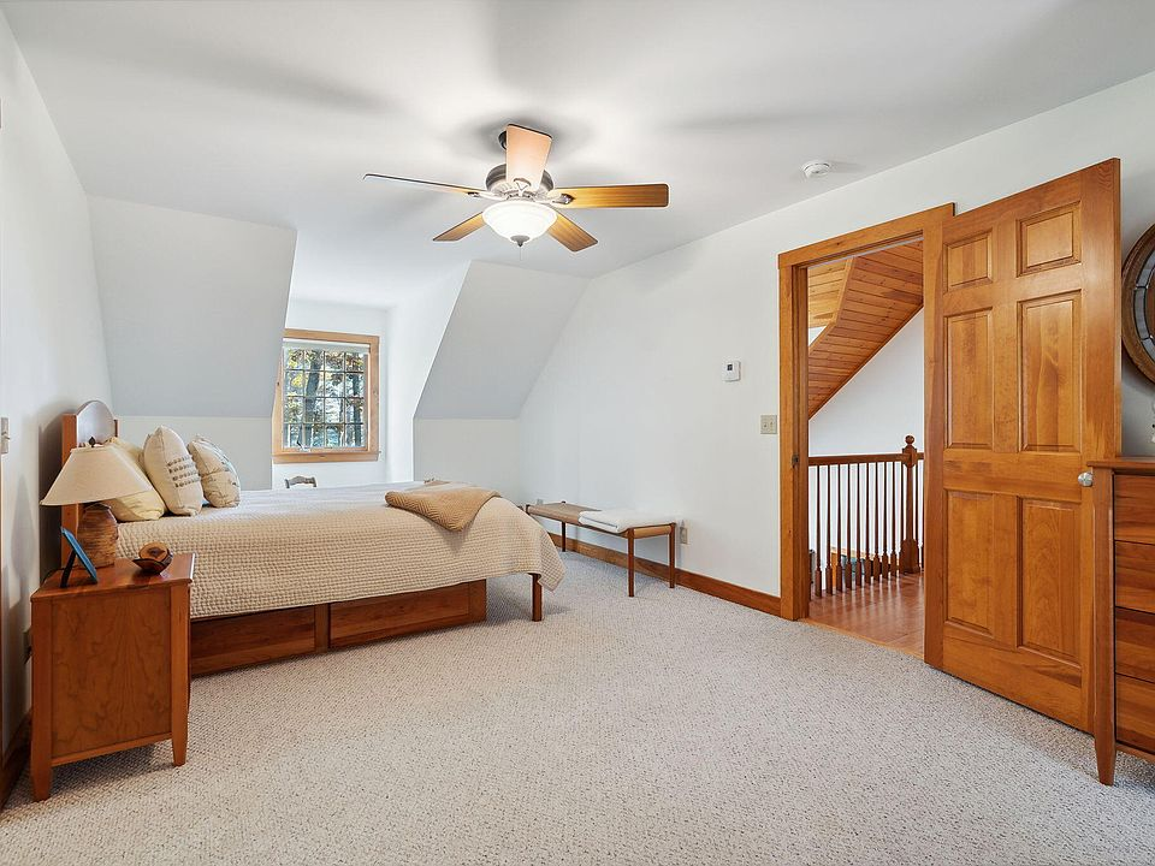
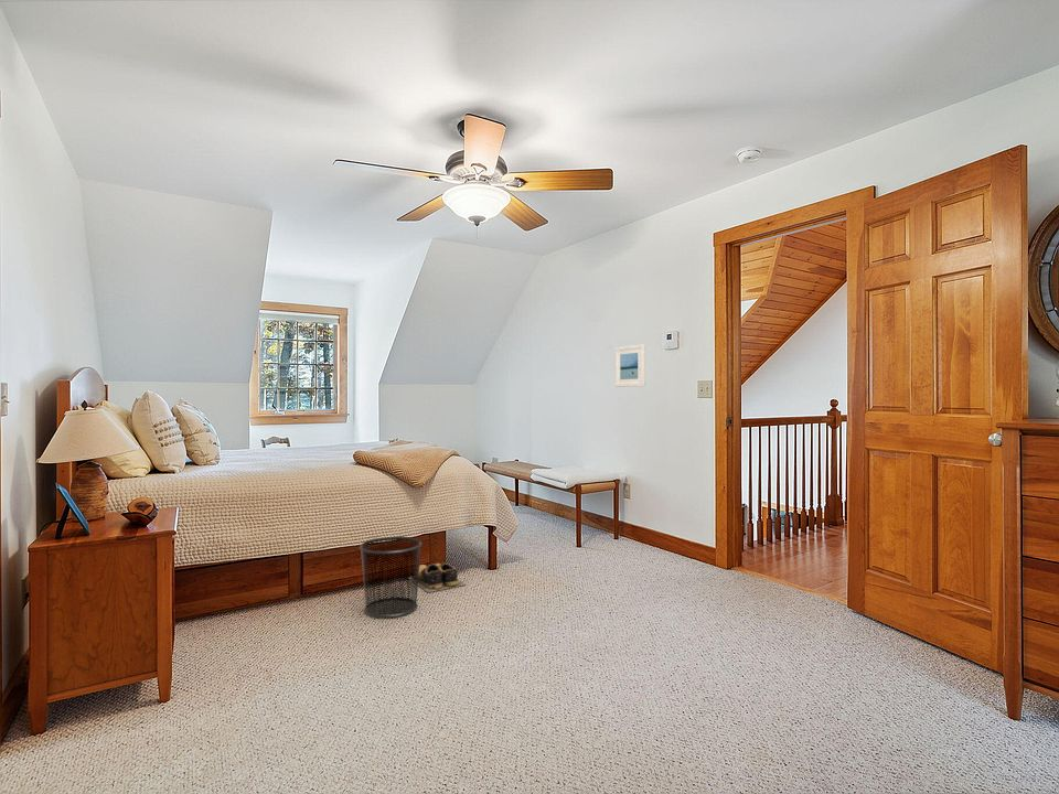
+ shoes (436, 571)
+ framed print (629, 366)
+ waste bin (391, 576)
